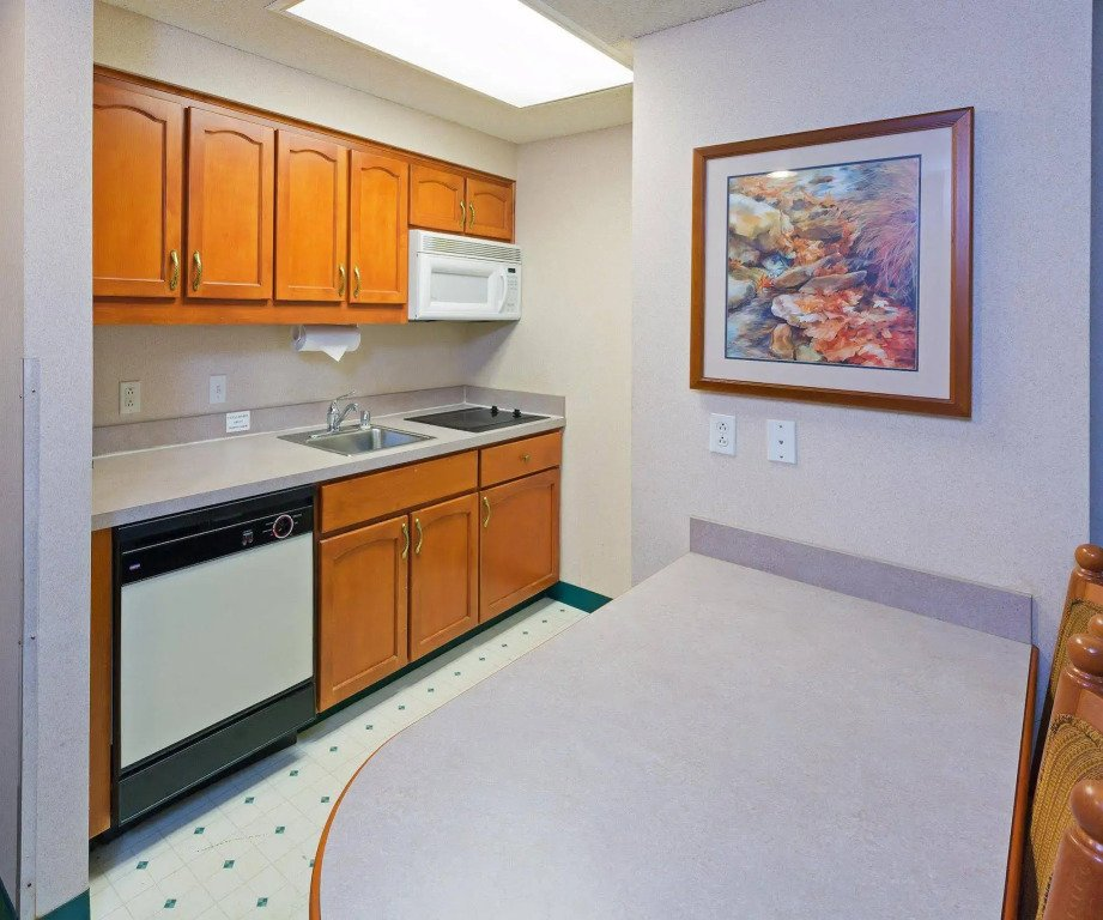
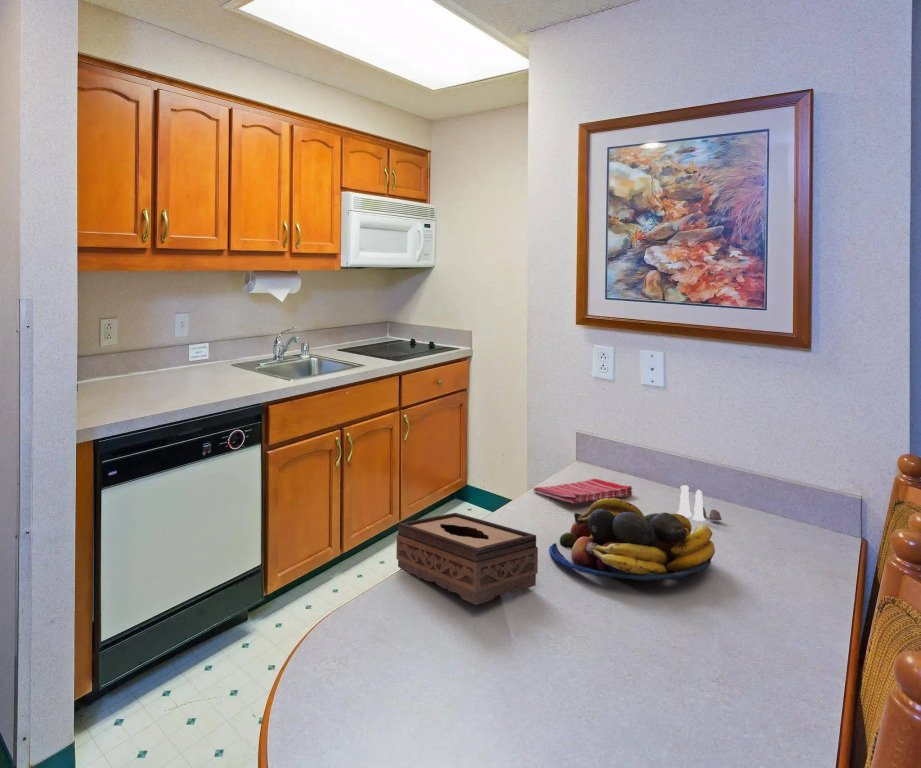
+ fruit bowl (626, 527)
+ dish towel (583, 489)
+ tissue box (464, 553)
+ salt and pepper shaker set (695, 501)
